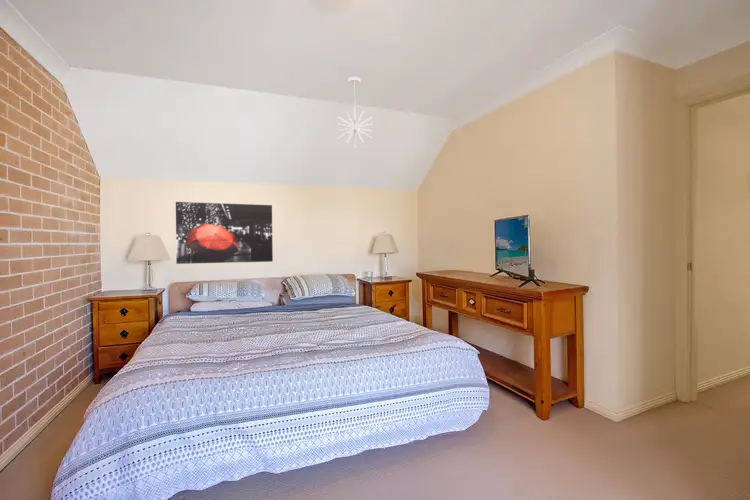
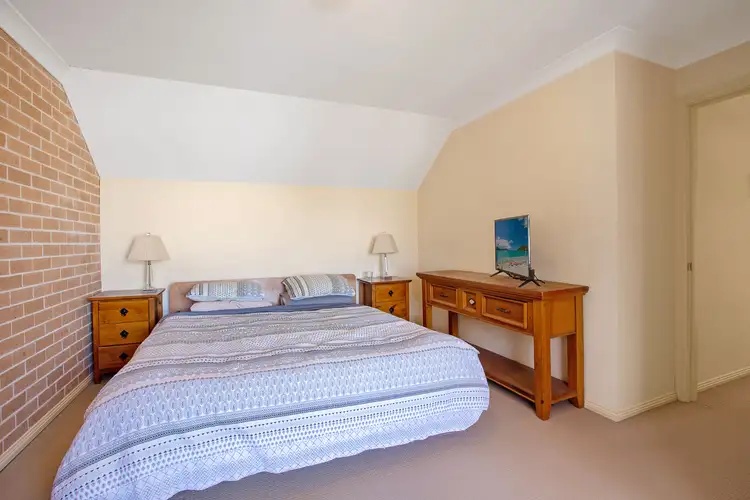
- pendant light (354, 112)
- wall art (226, 233)
